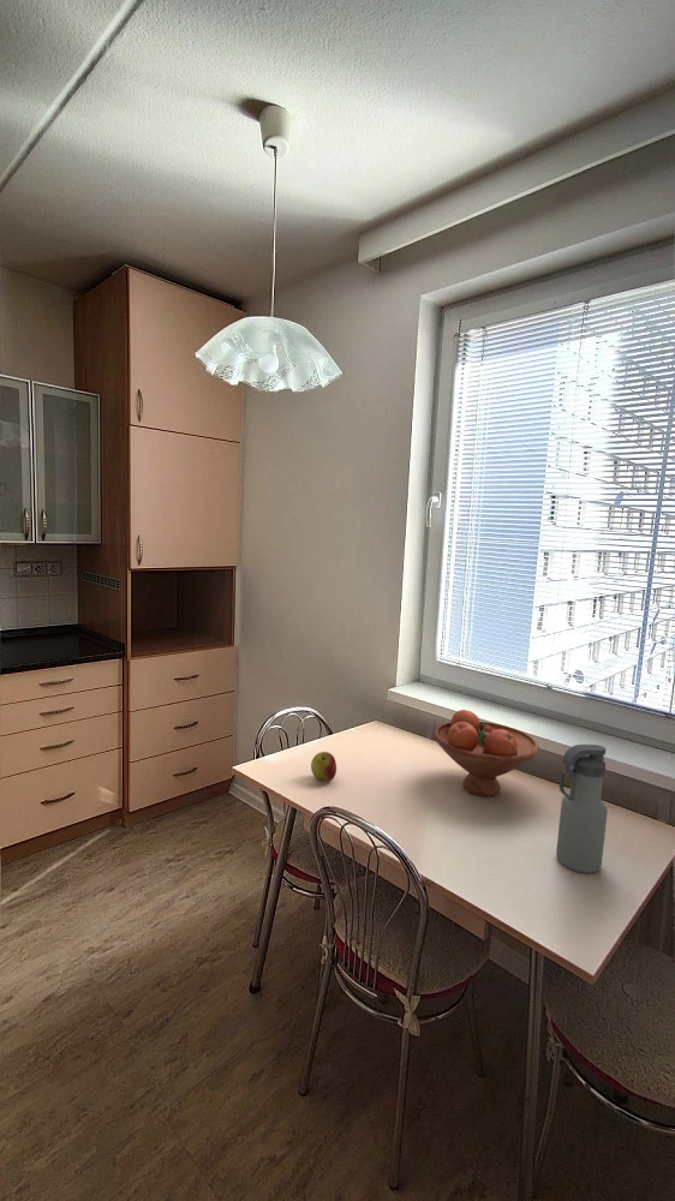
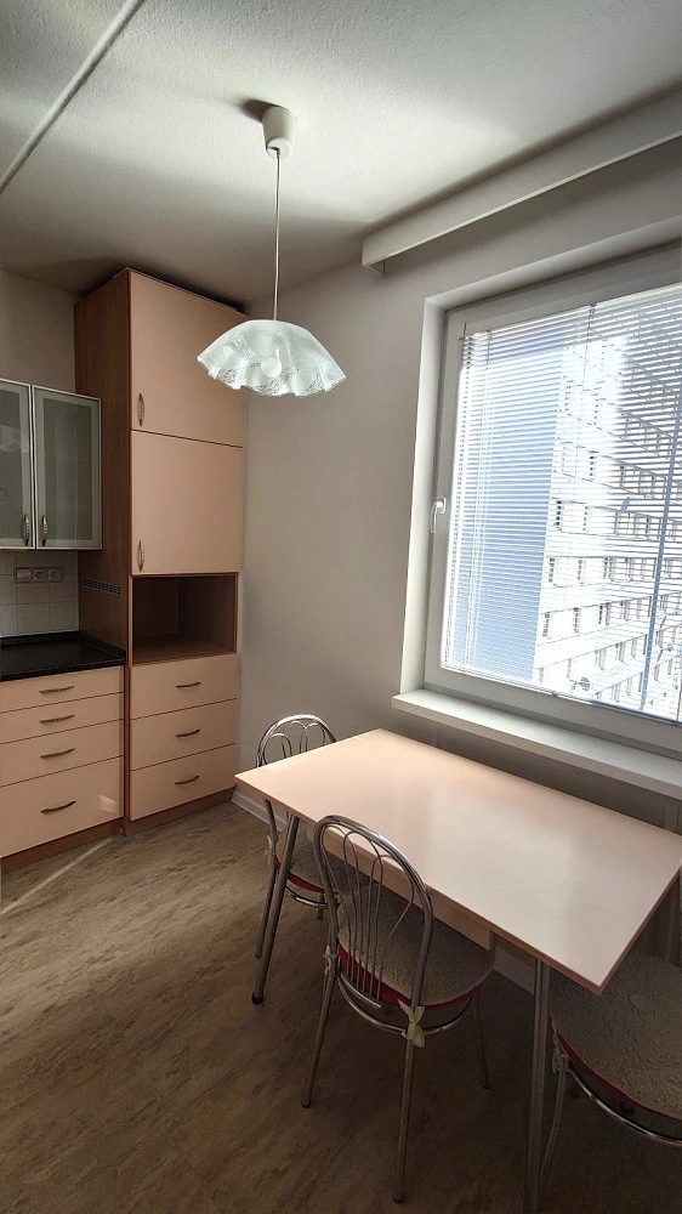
- water bottle (583, 805)
- apple (324, 766)
- fruit bowl (484, 753)
